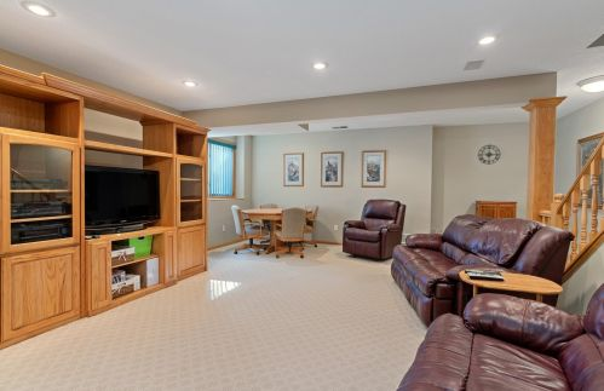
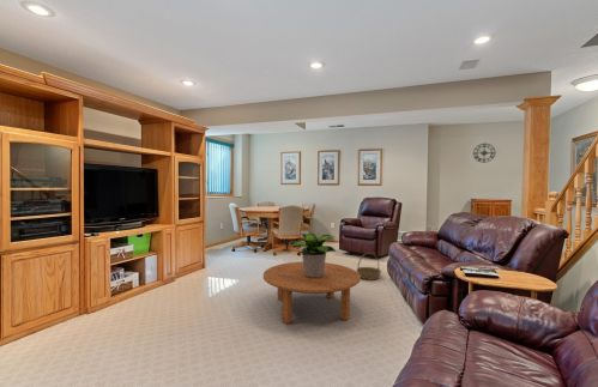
+ potted plant (313, 256)
+ basket (368, 267)
+ coffee table (310, 290)
